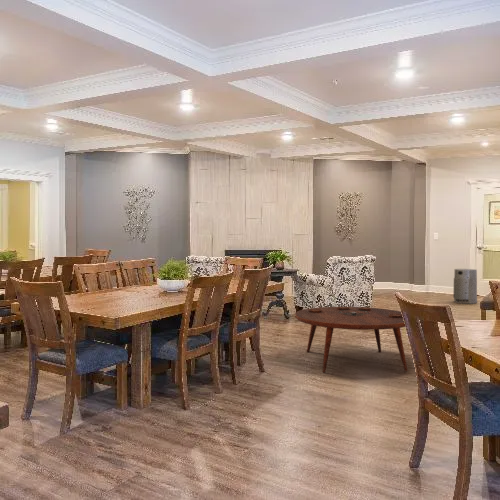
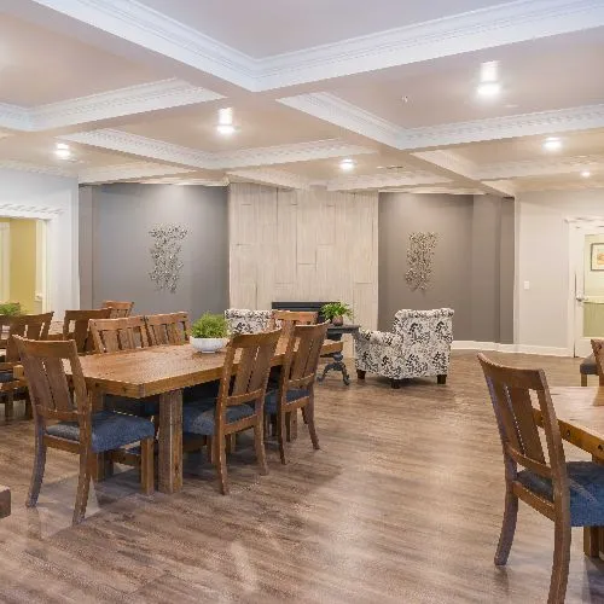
- coffee table (357, 329)
- air purifier (464, 285)
